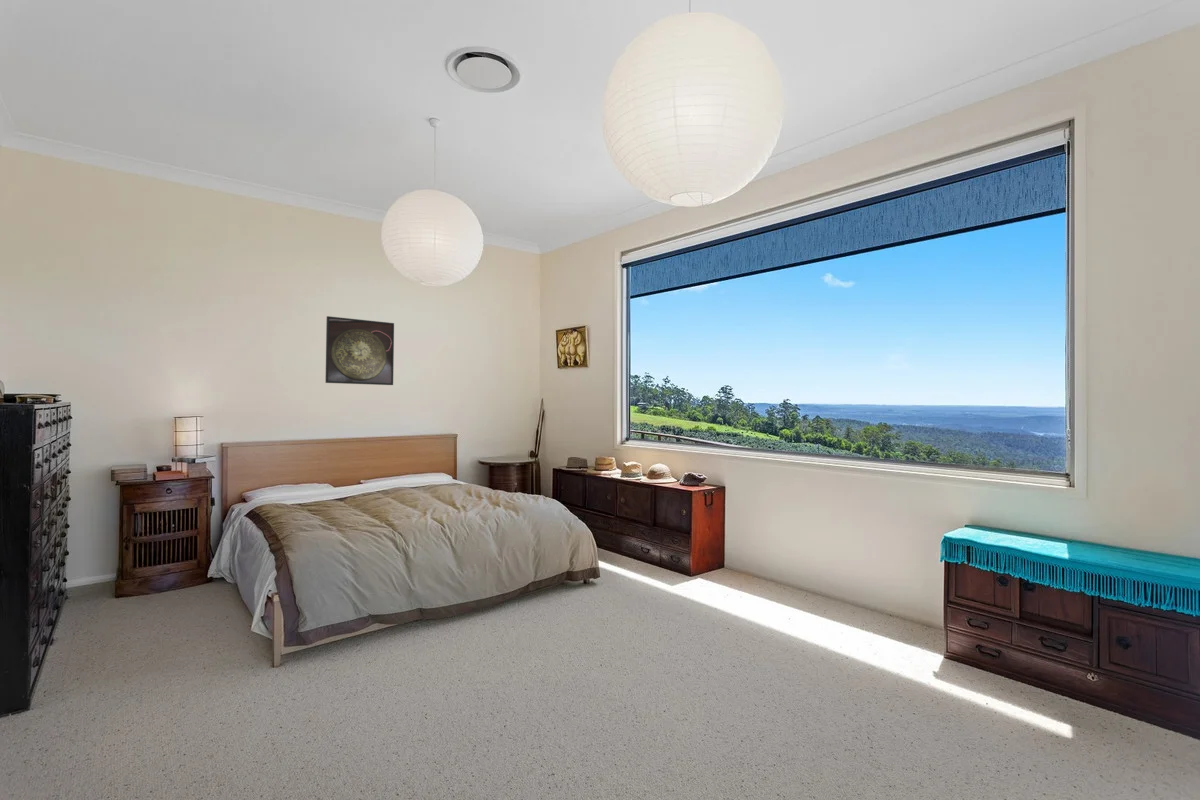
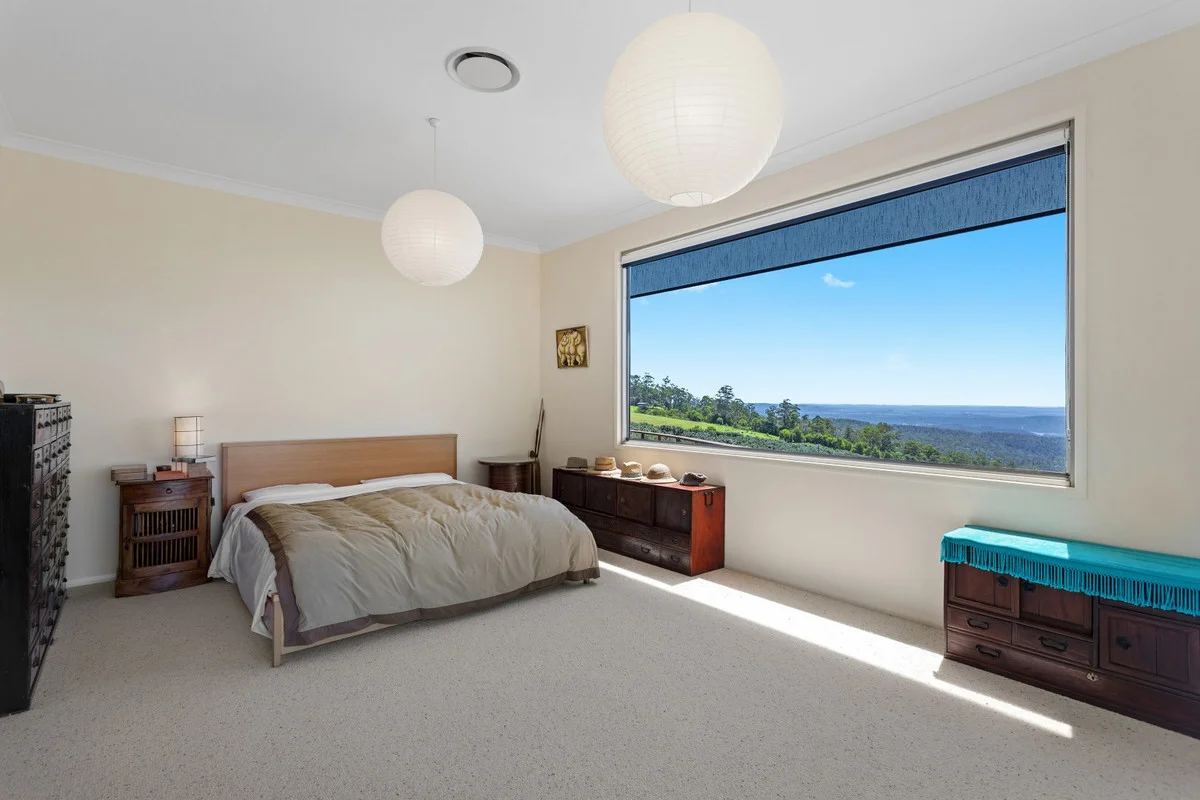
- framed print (361, 351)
